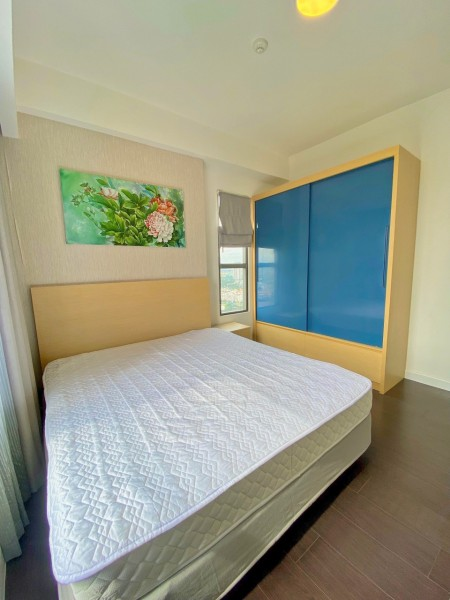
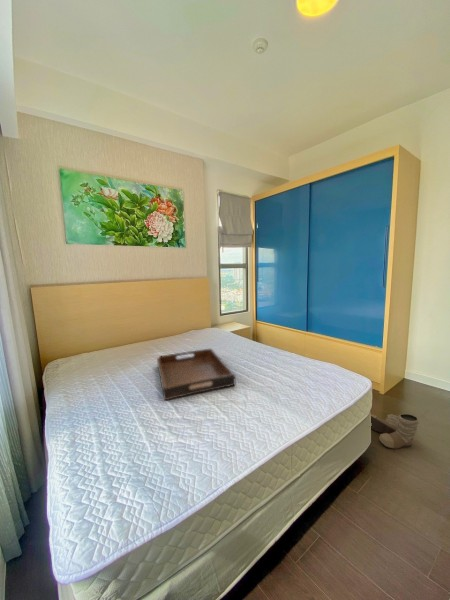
+ serving tray (192, 369)
+ boots (391, 421)
